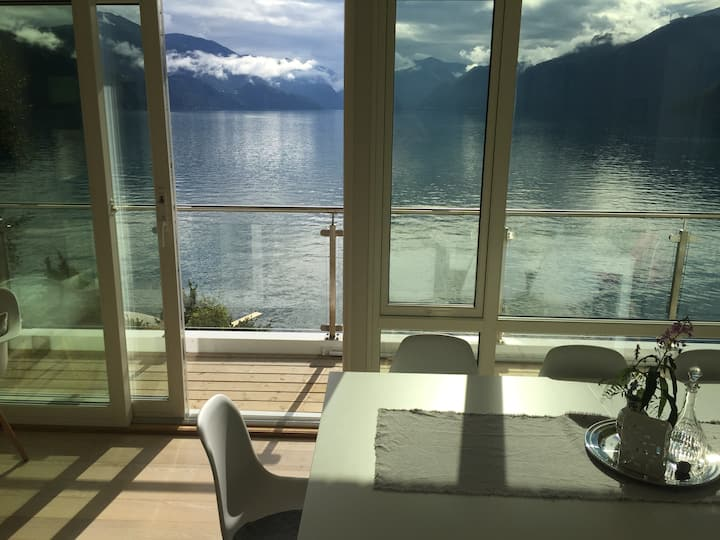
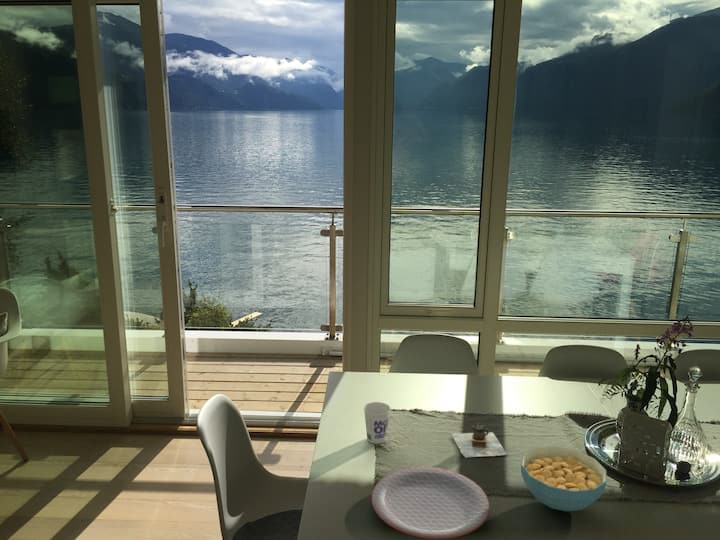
+ cup (376, 423)
+ cereal bowl (561, 485)
+ plate (429, 502)
+ teapot (479, 433)
